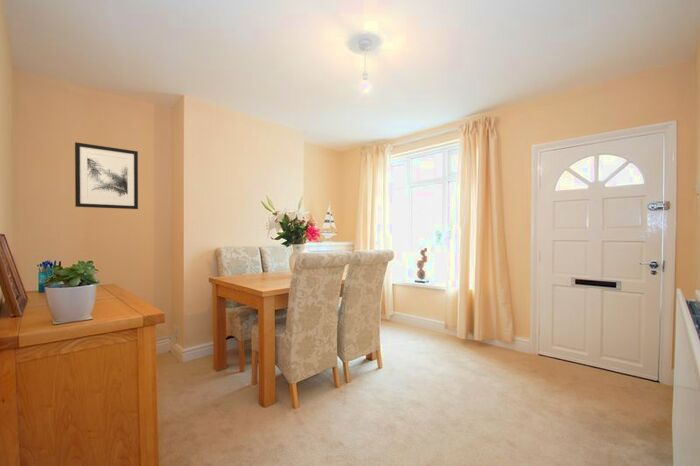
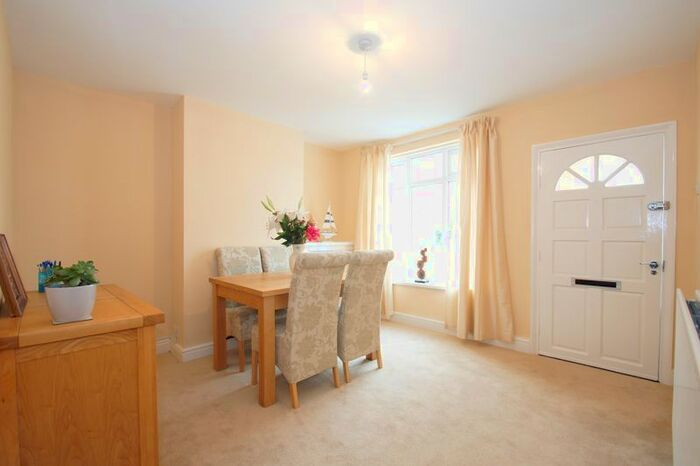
- wall art (108, 177)
